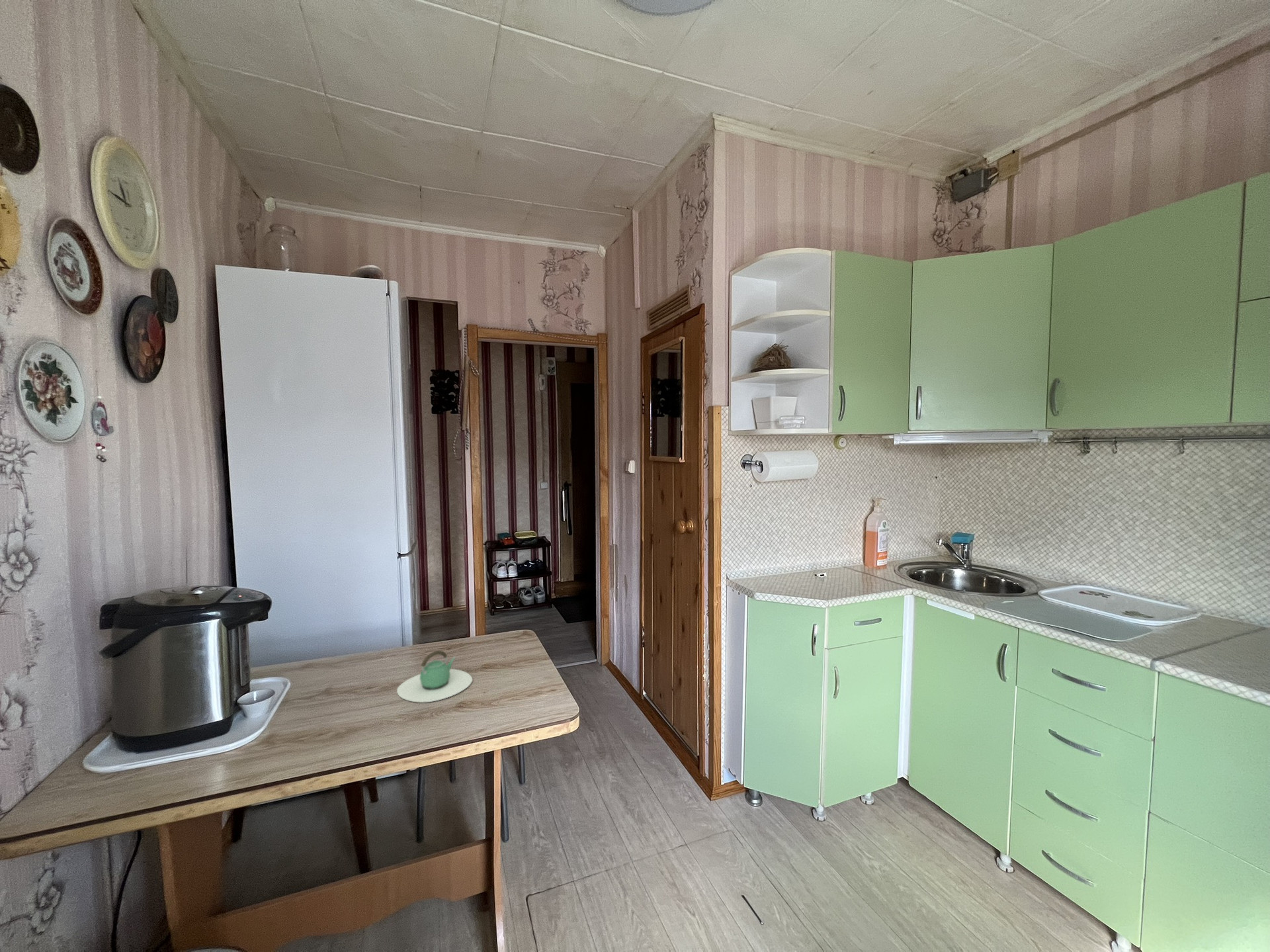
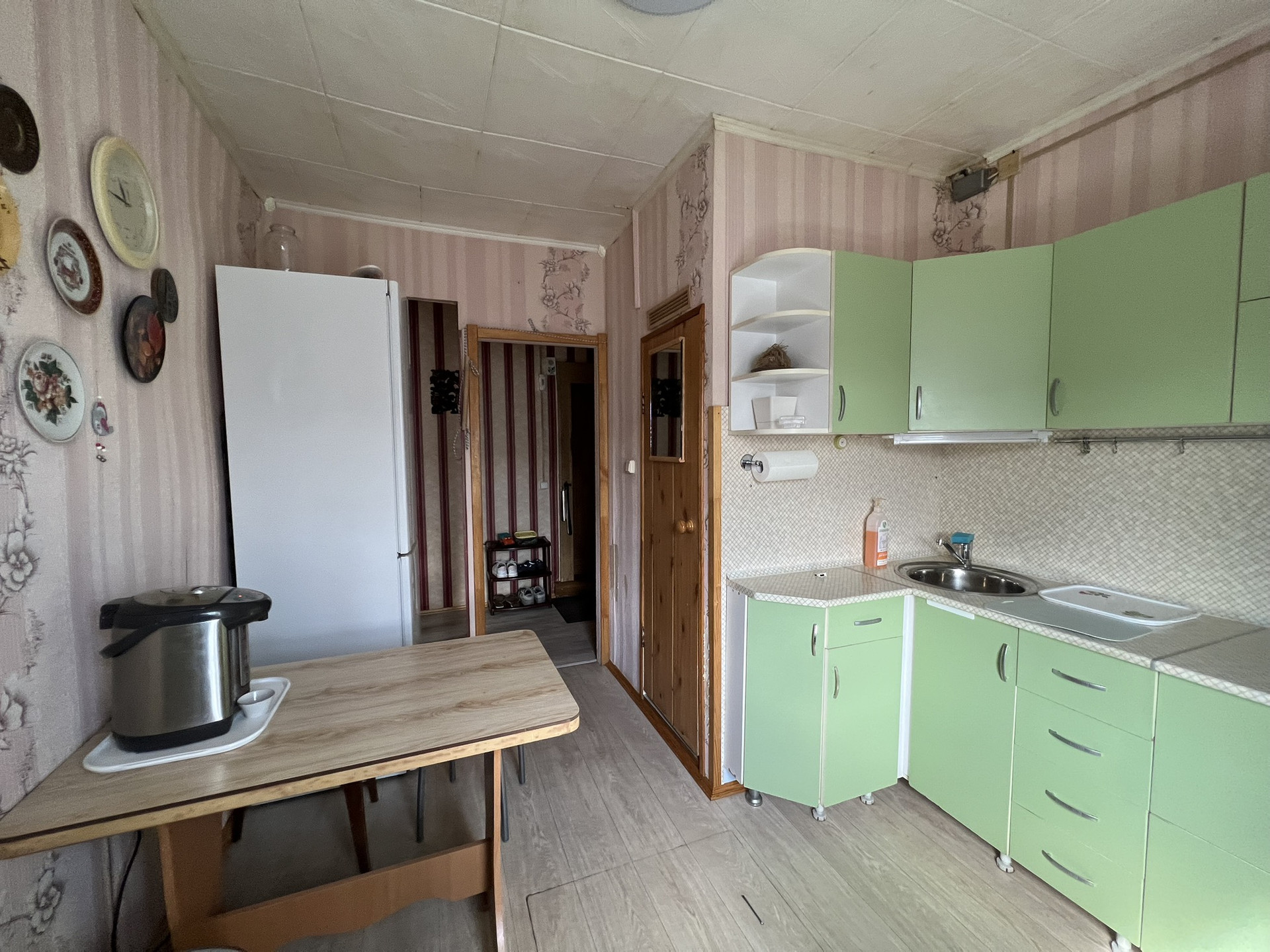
- teapot (435, 668)
